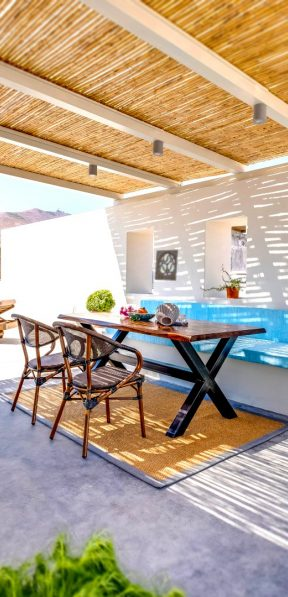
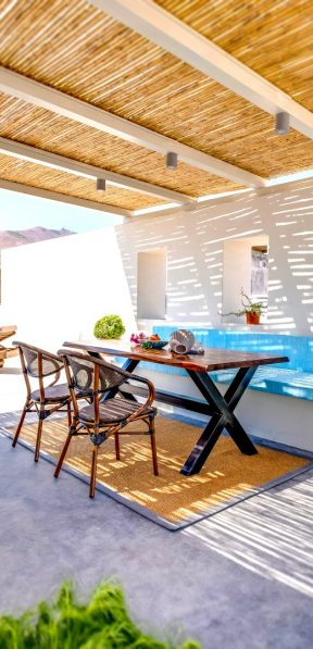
- wall ornament (166, 265)
